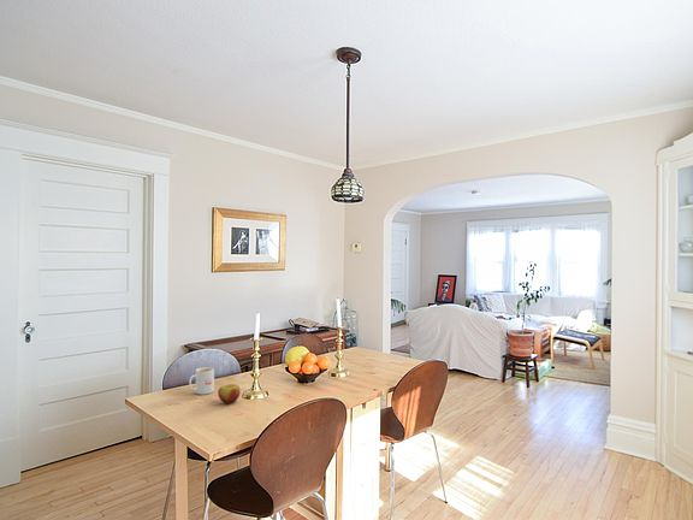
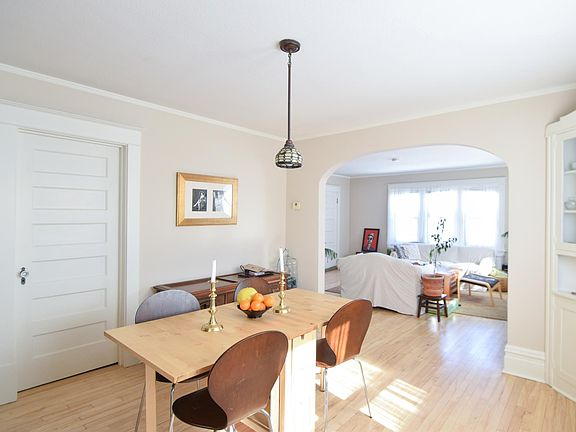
- apple (229, 392)
- mug (201, 380)
